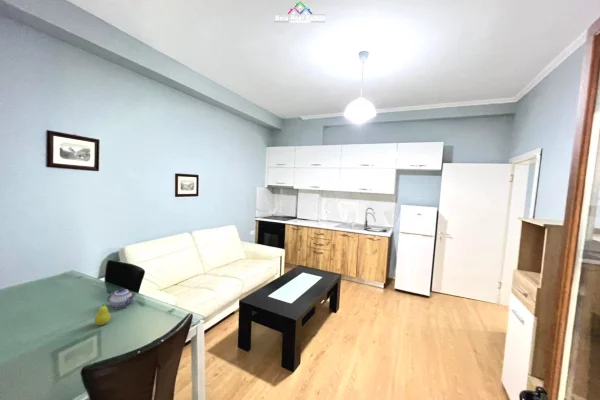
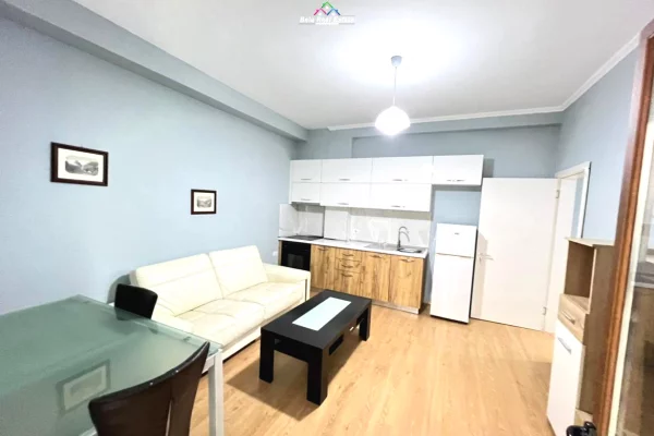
- teapot (121, 297)
- fruit (102, 313)
